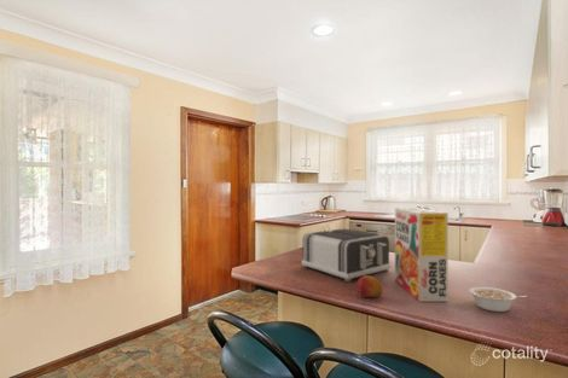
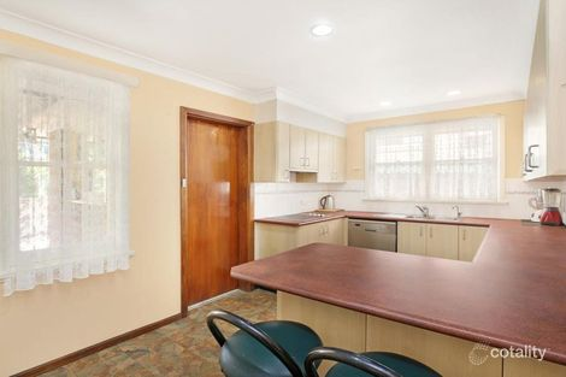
- cereal box (418, 250)
- toaster (347, 251)
- fruit (369, 285)
- legume (493, 298)
